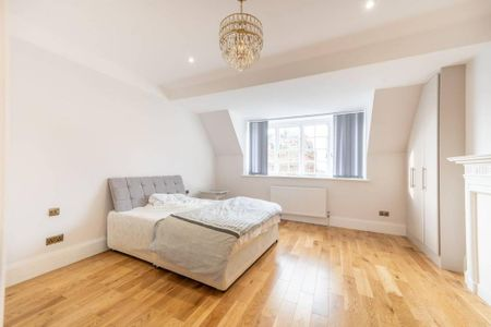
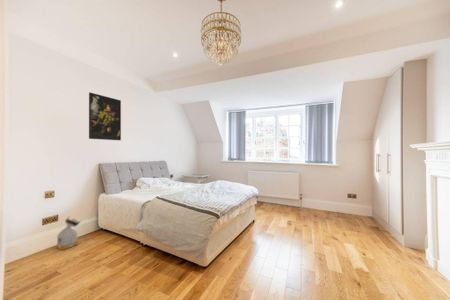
+ bag (68, 231)
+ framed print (106, 118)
